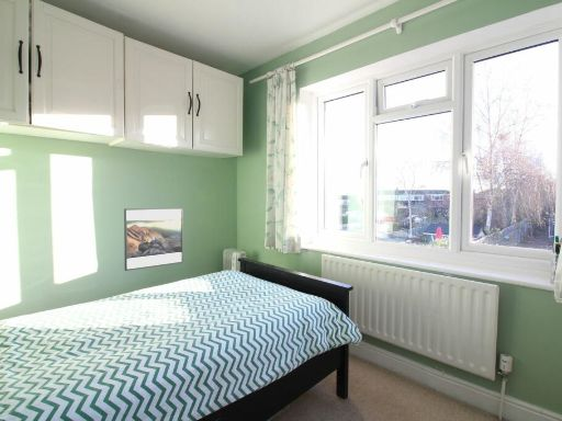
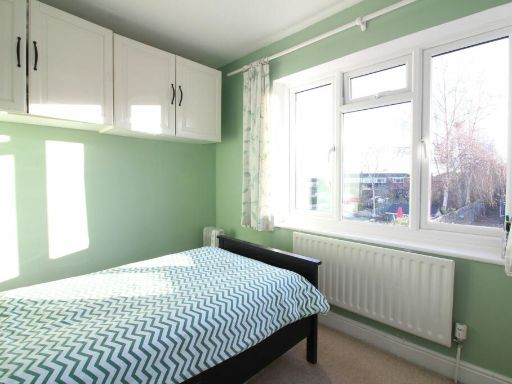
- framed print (155, 237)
